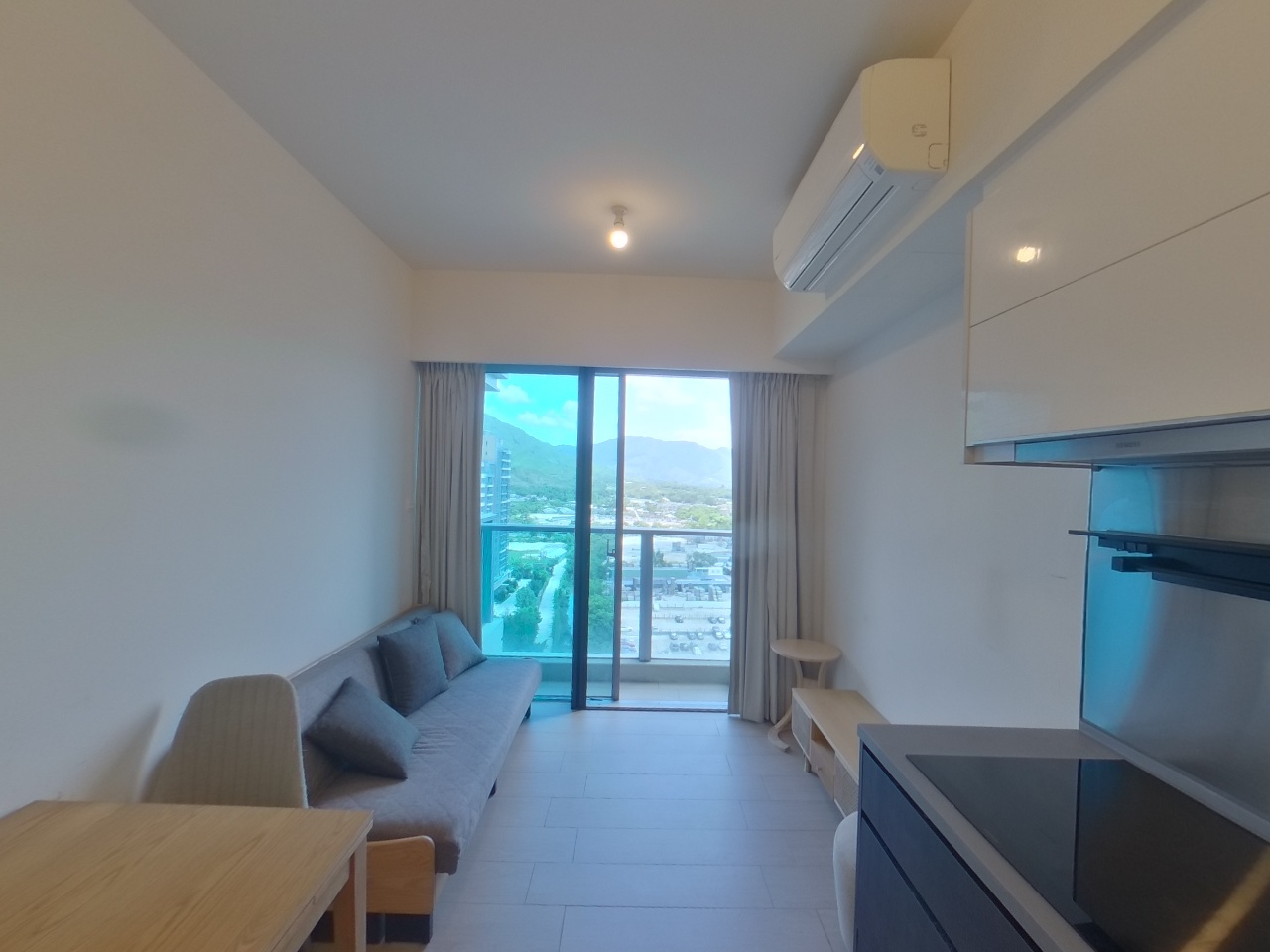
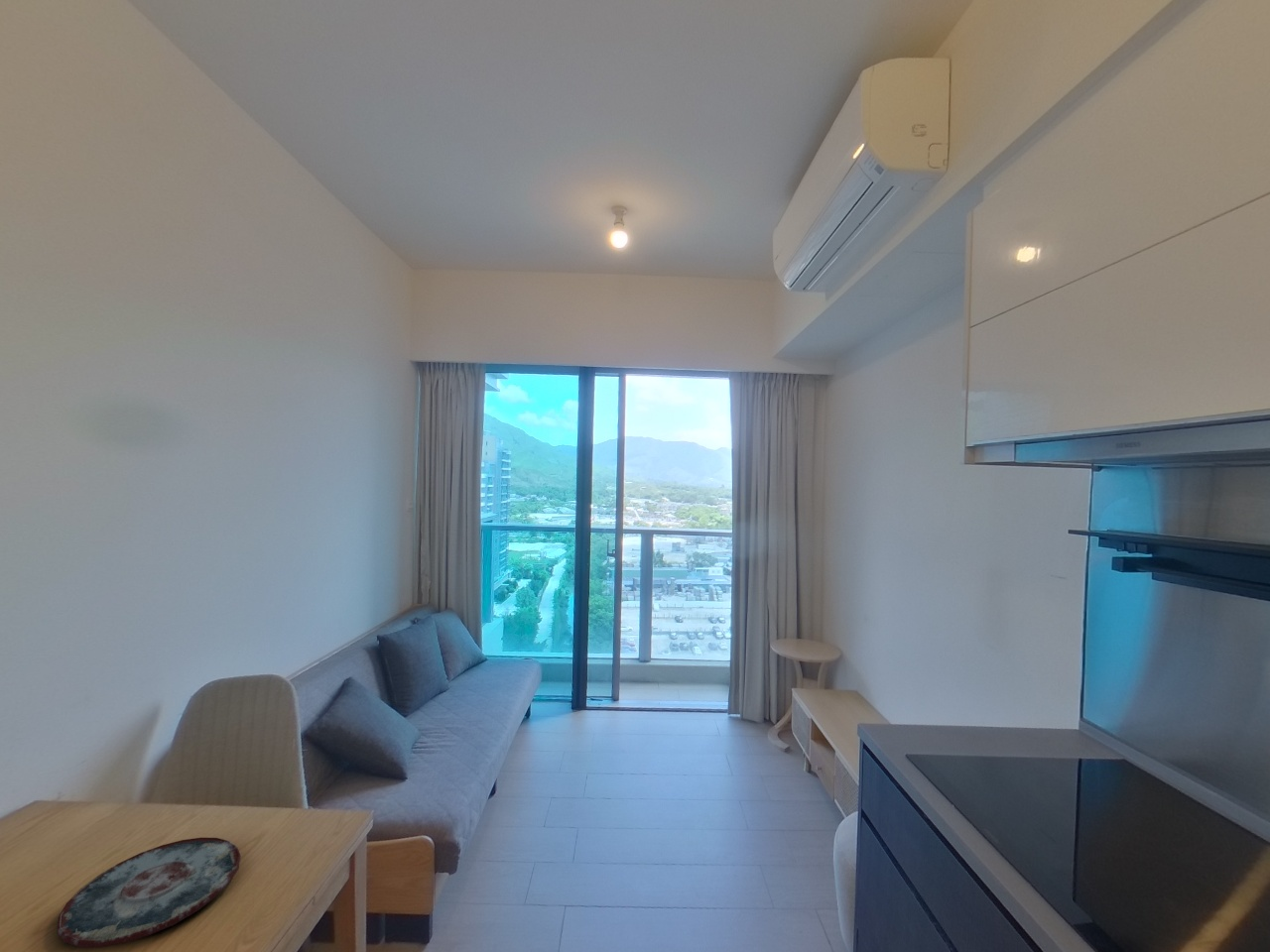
+ plate (156, 887)
